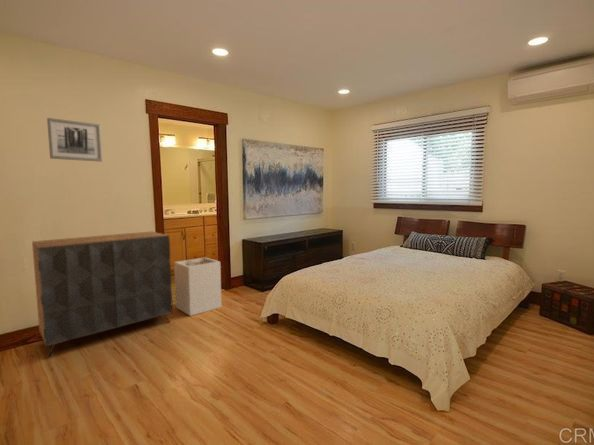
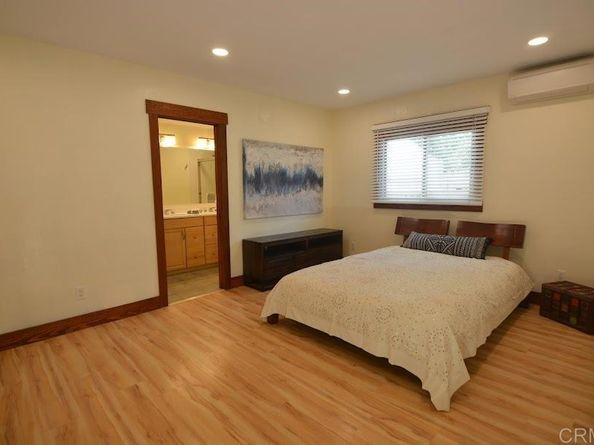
- laundry hamper (197, 284)
- dresser (107, 285)
- wall art (76, 140)
